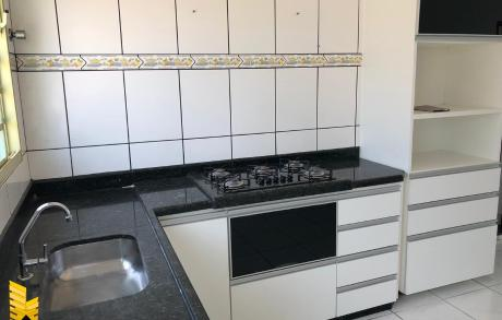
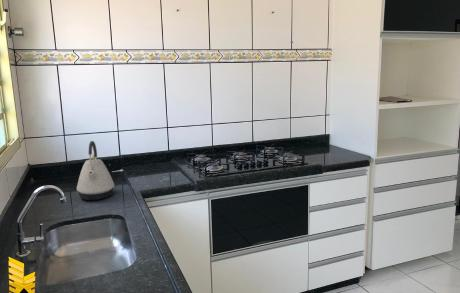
+ kettle (93, 169)
